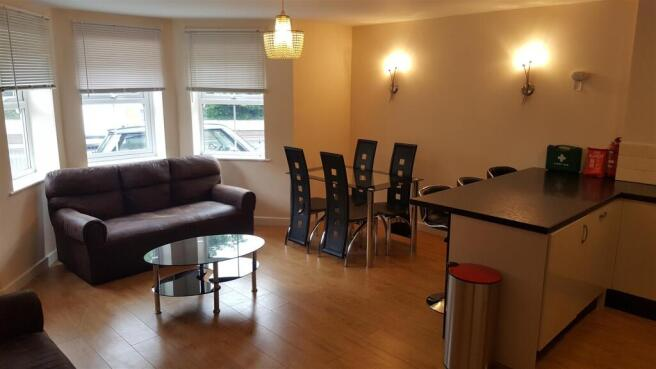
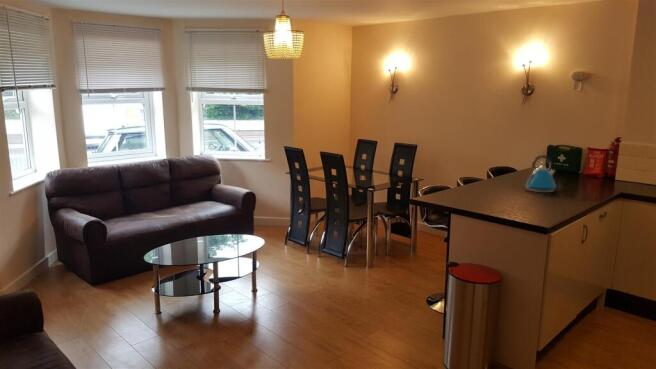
+ kettle (540, 172)
